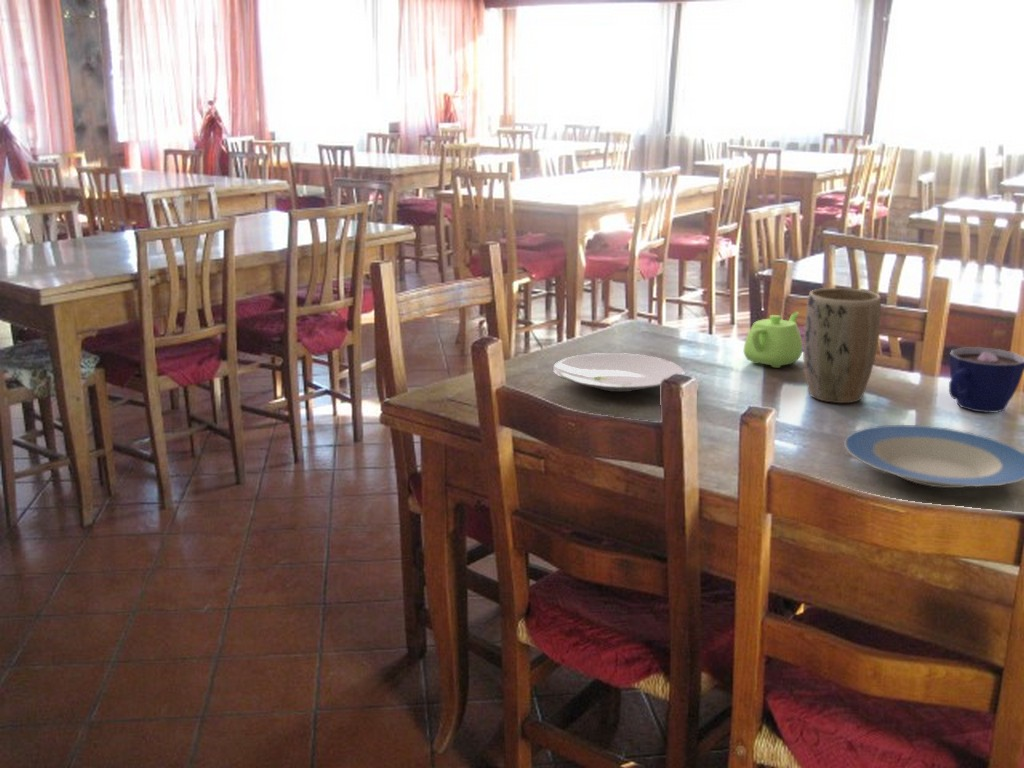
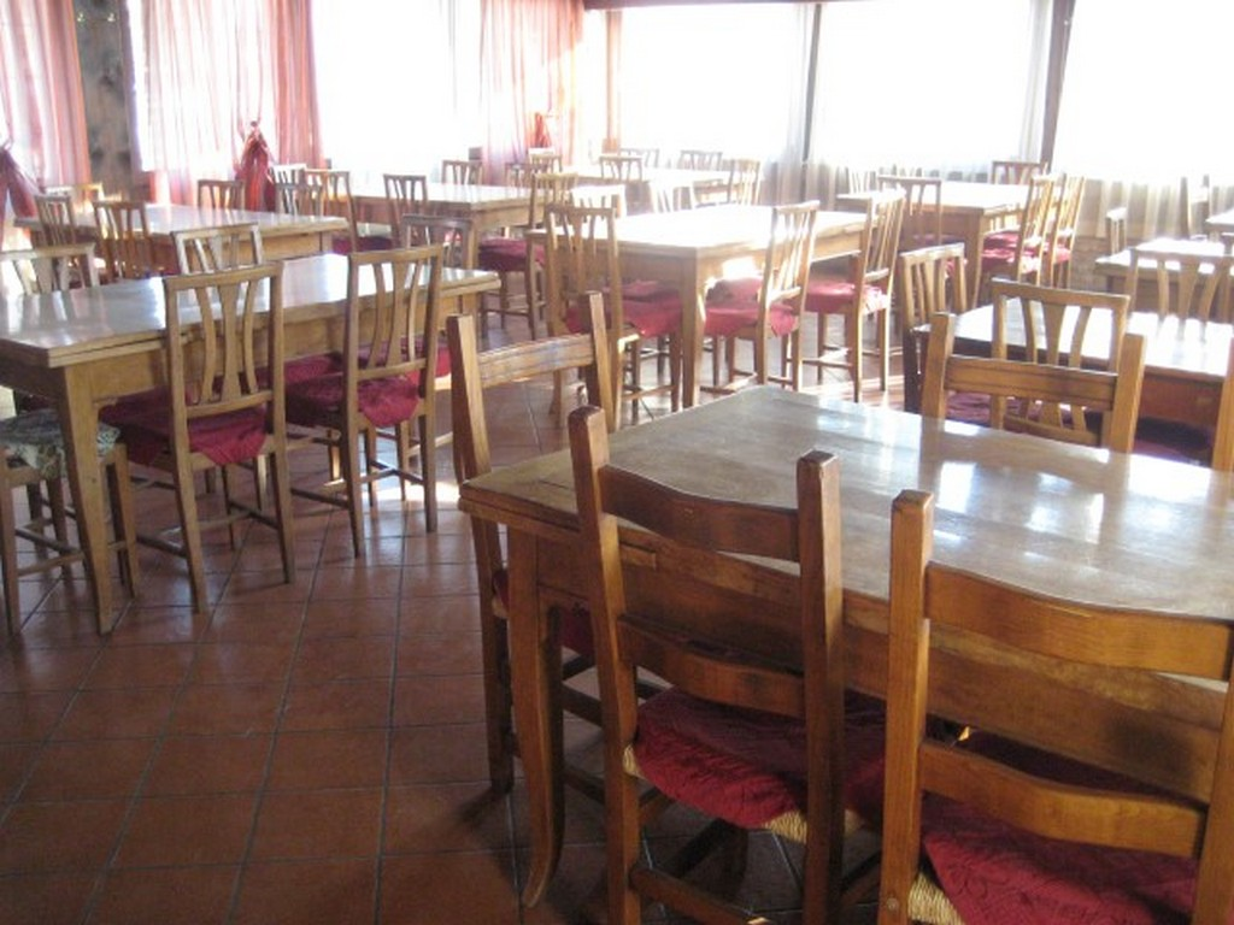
- plate (934, 462)
- plate (617, 377)
- plant pot (839, 345)
- teapot (775, 338)
- cup (977, 382)
